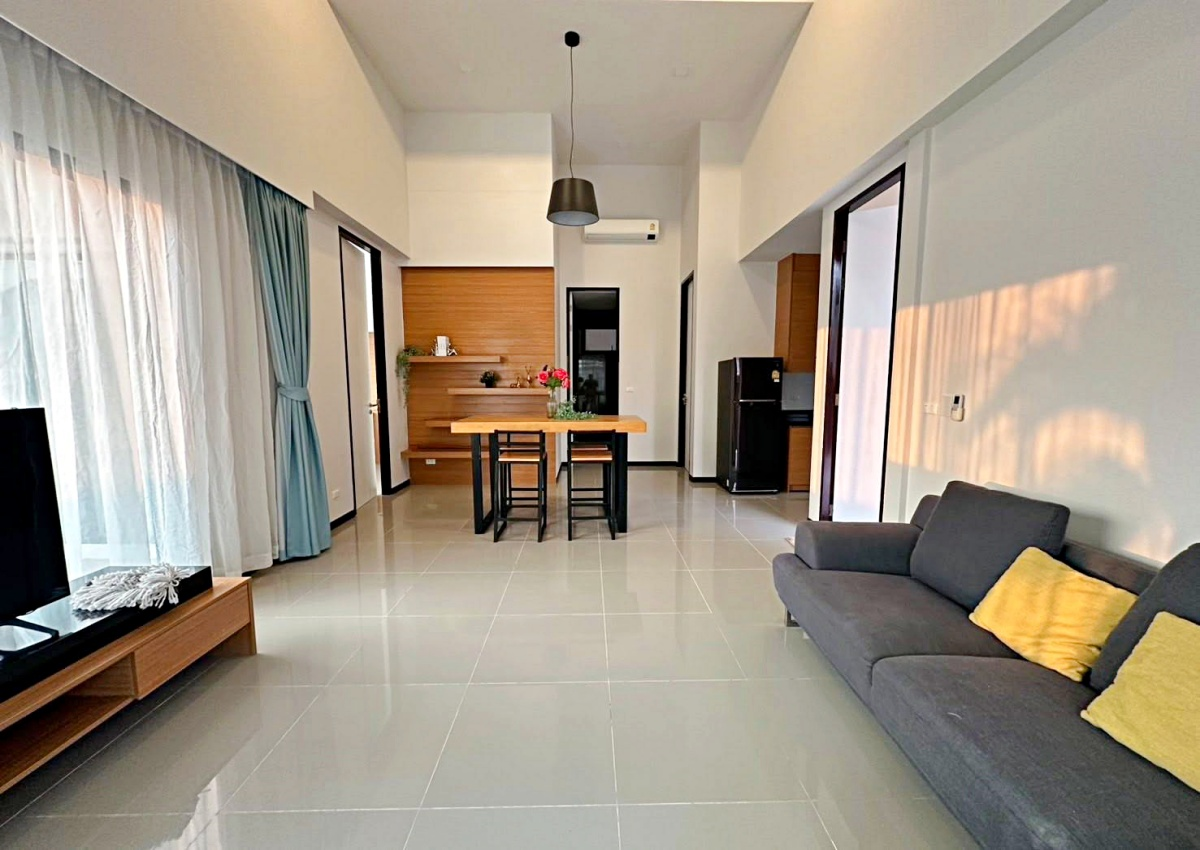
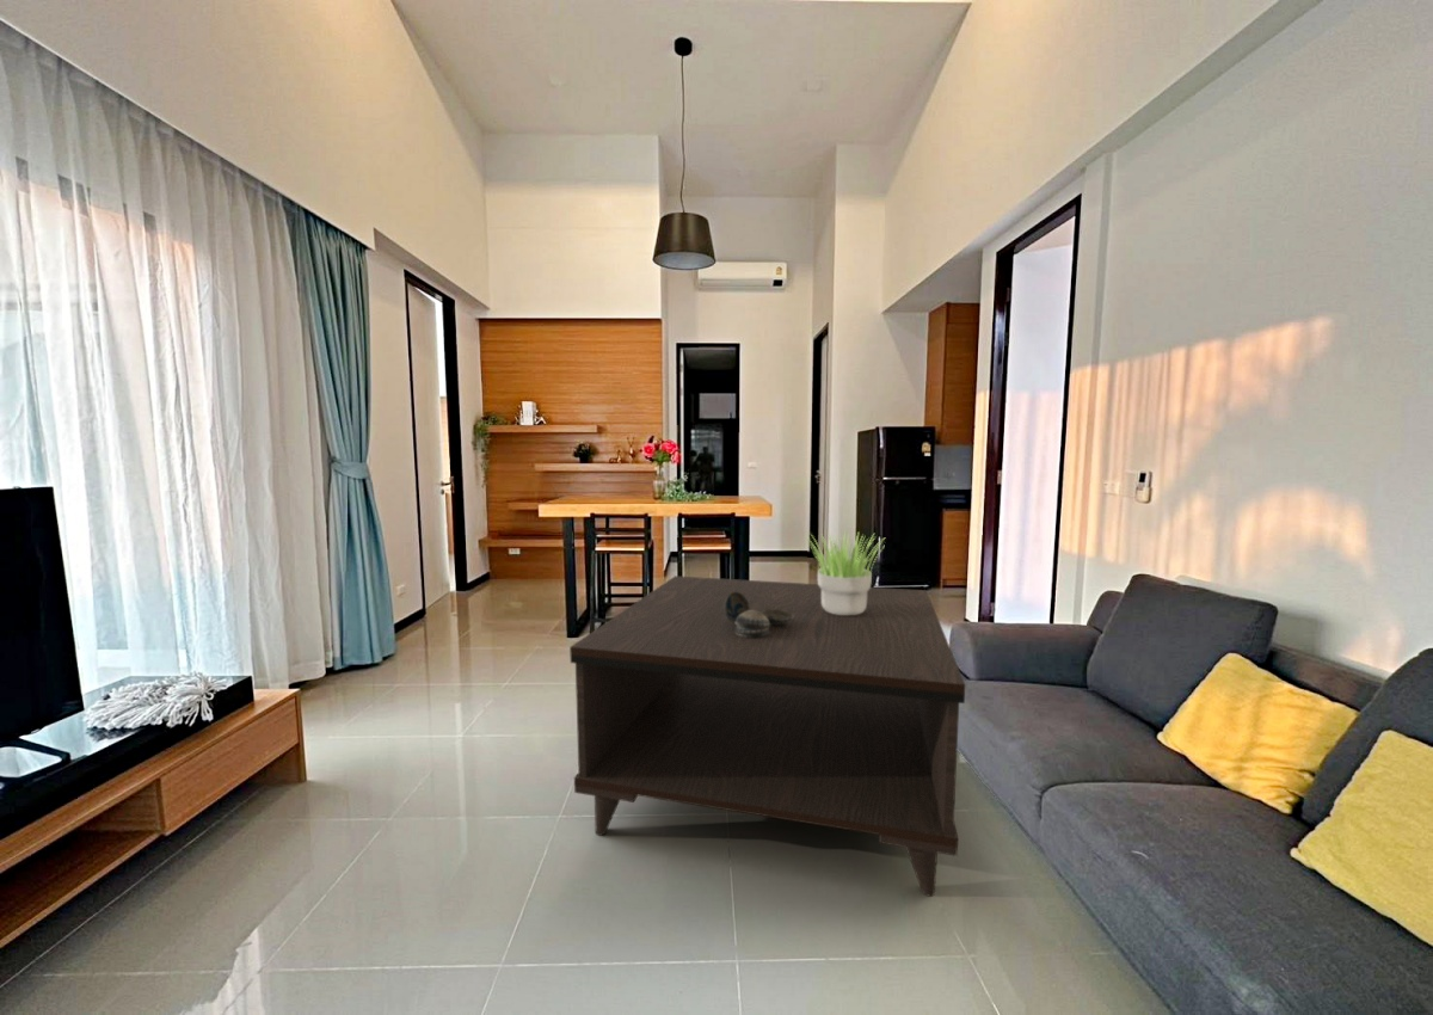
+ decorative bowl (756, 611)
+ coffee table (776, 696)
+ potted plant (844, 573)
